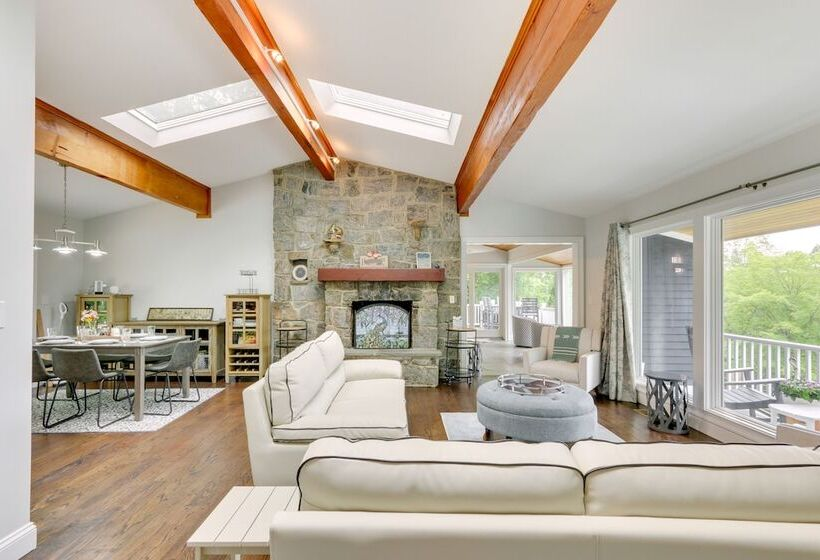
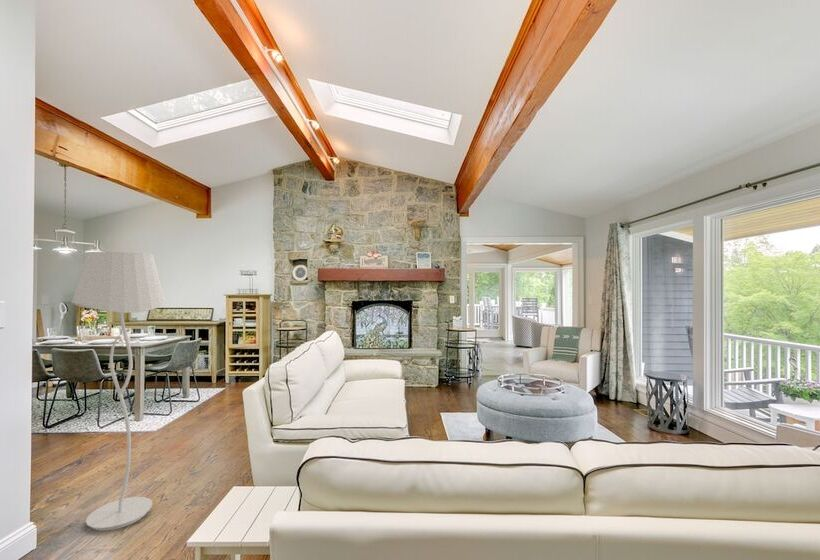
+ floor lamp (118, 384)
